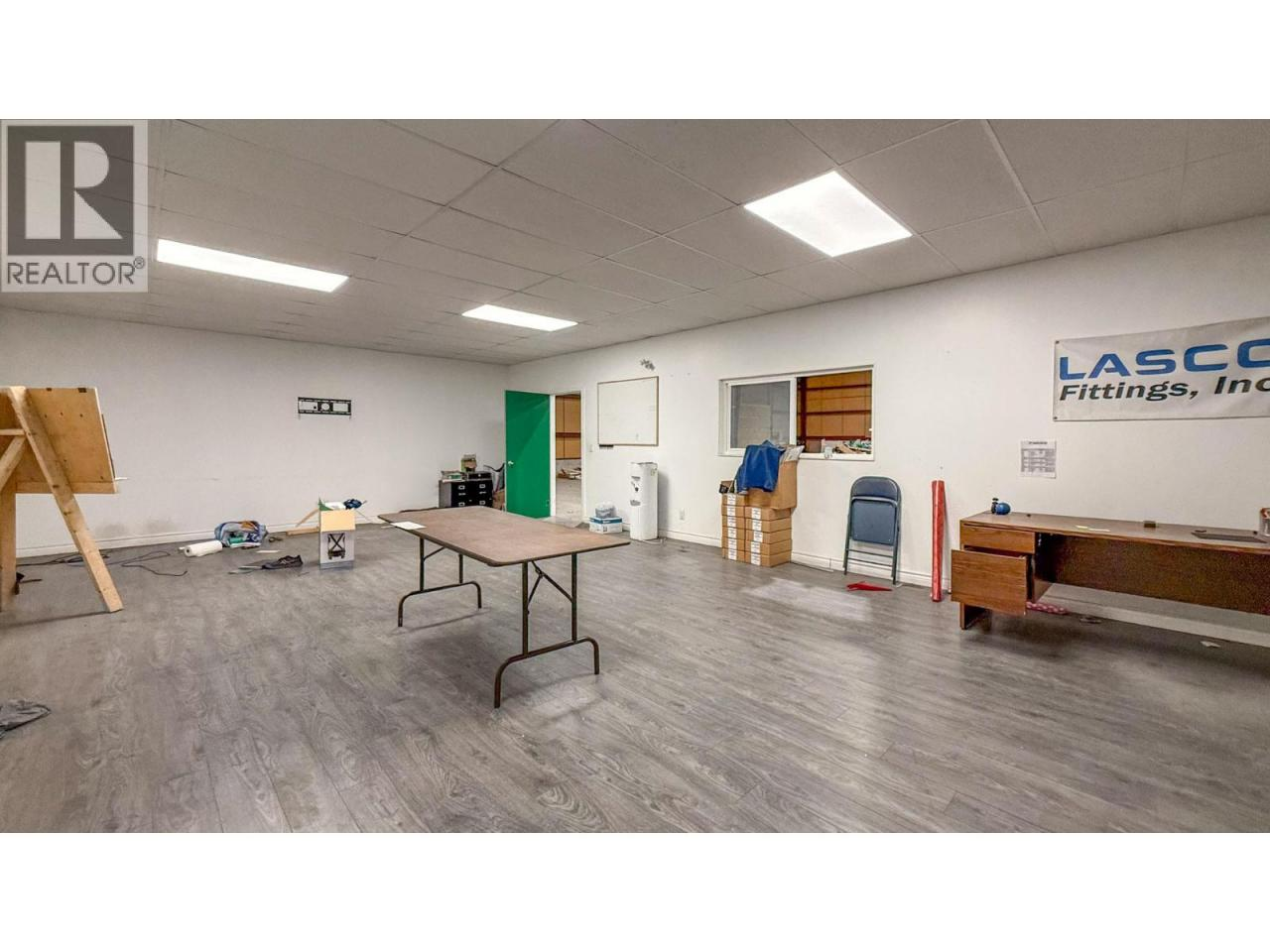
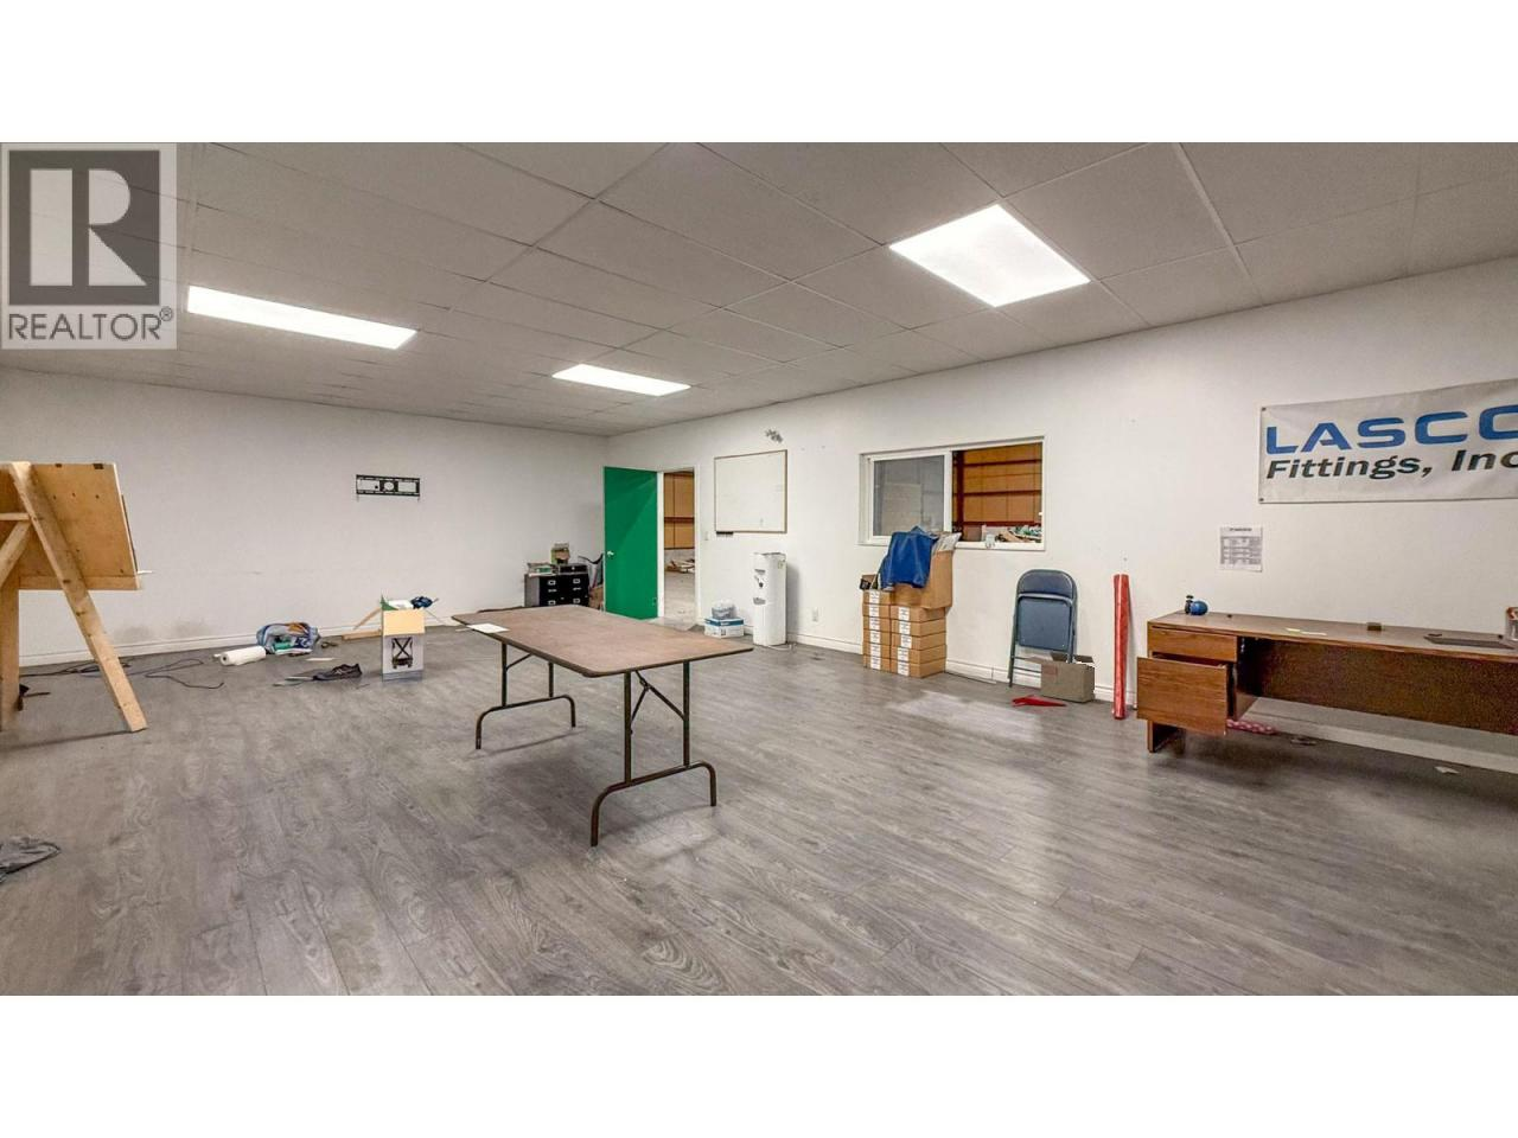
+ cardboard box (1058, 673)
